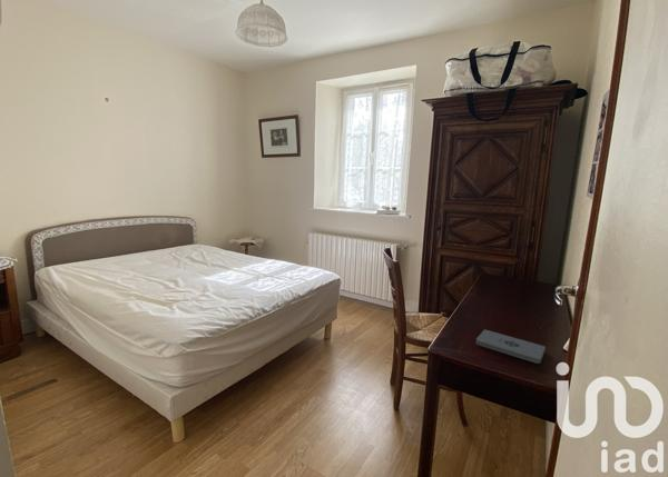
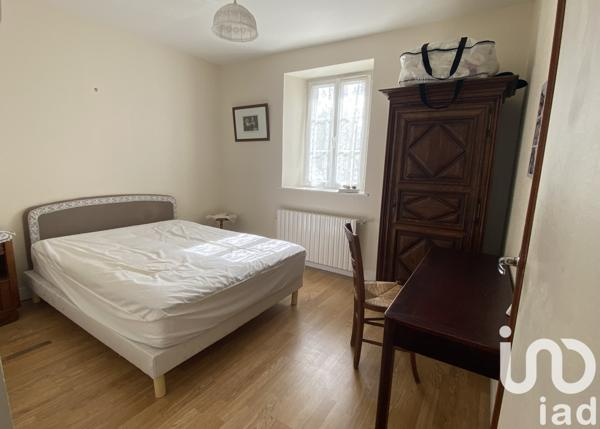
- notepad (509, 345)
